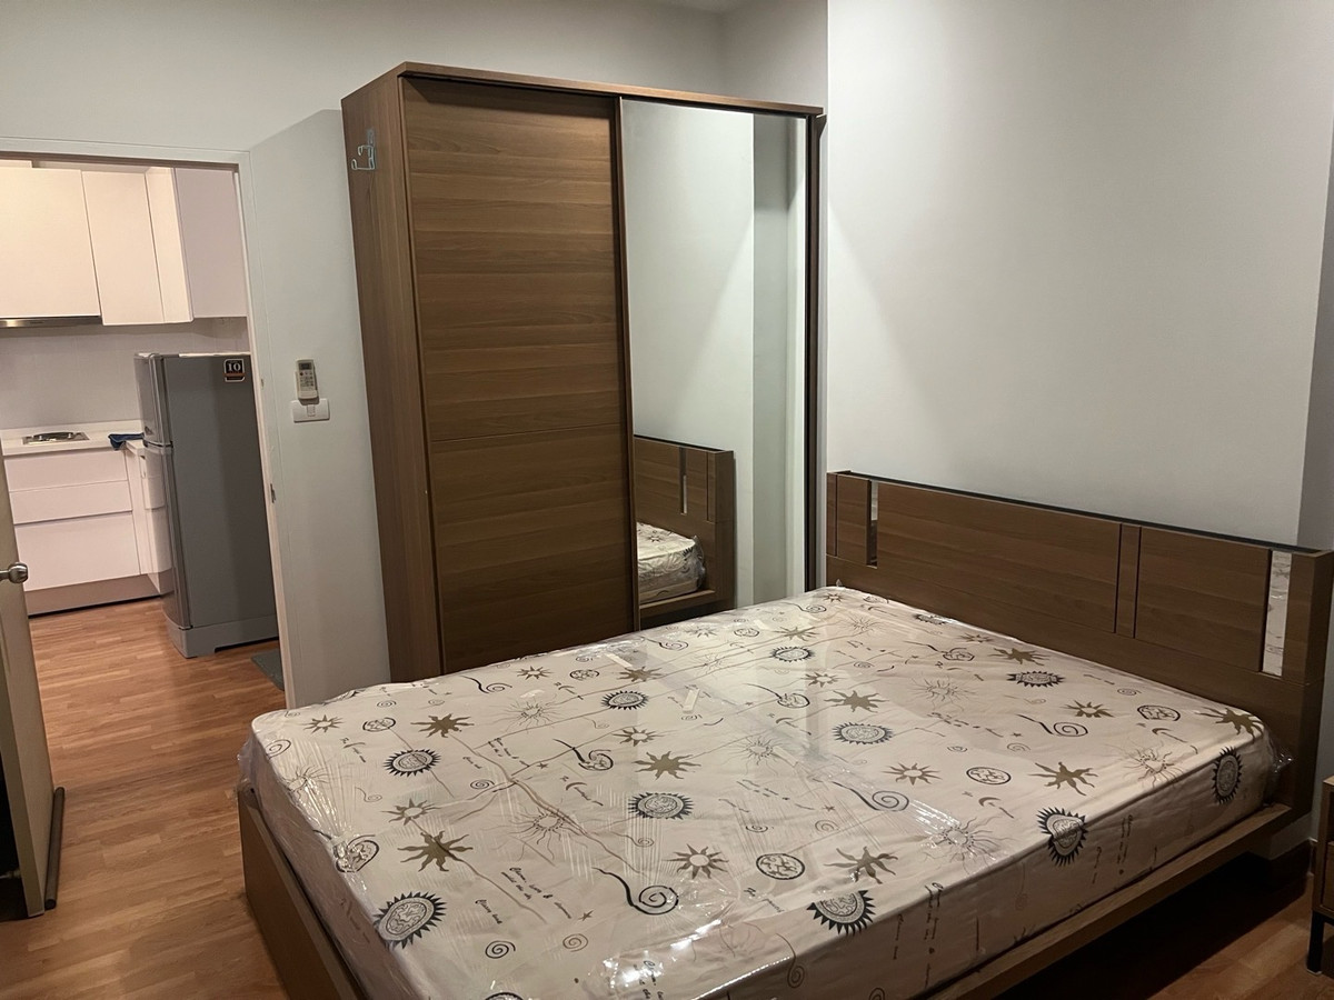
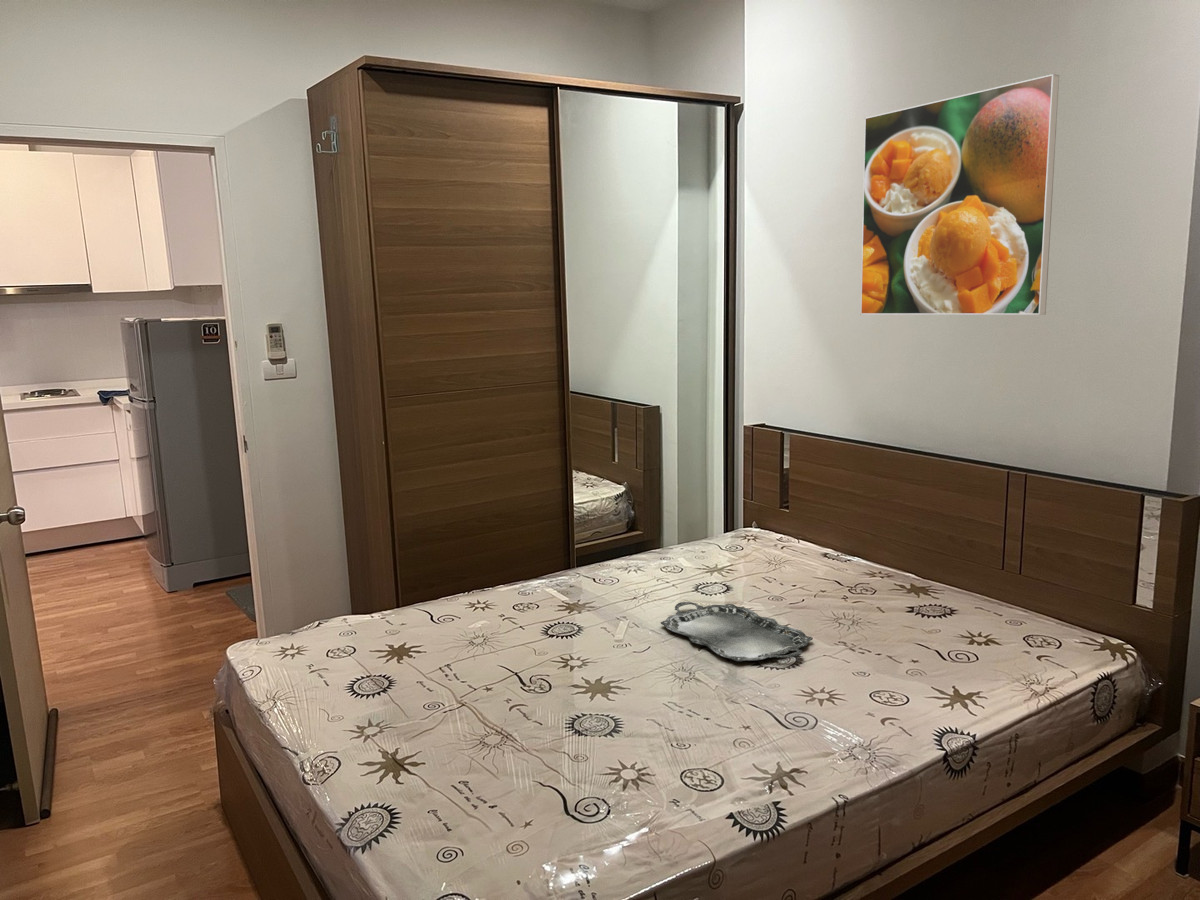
+ serving tray (734, 630)
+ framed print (948, 208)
